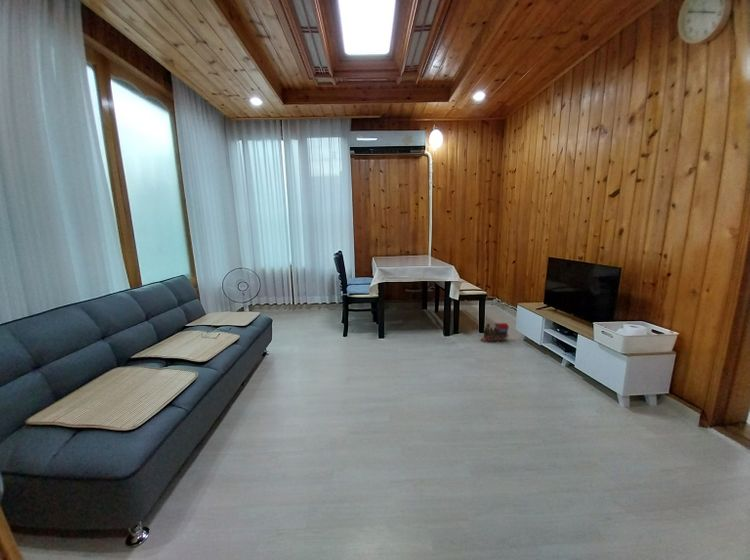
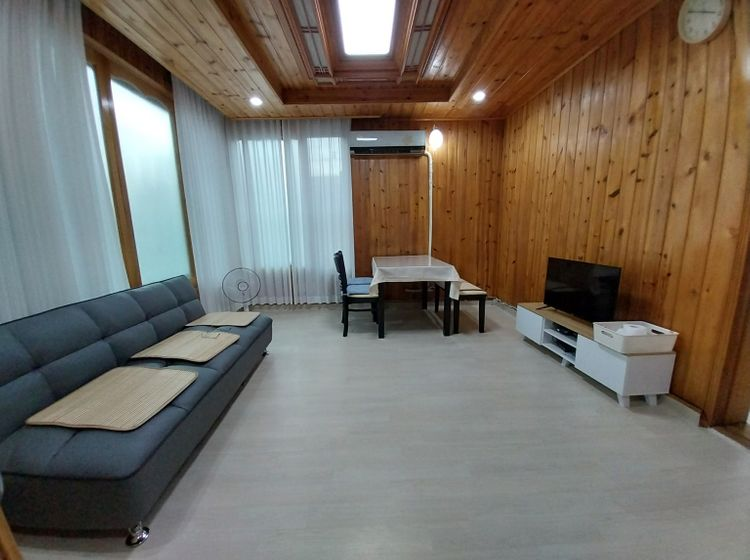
- toy train (495, 332)
